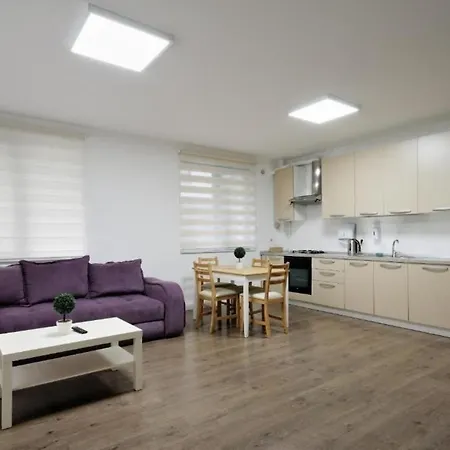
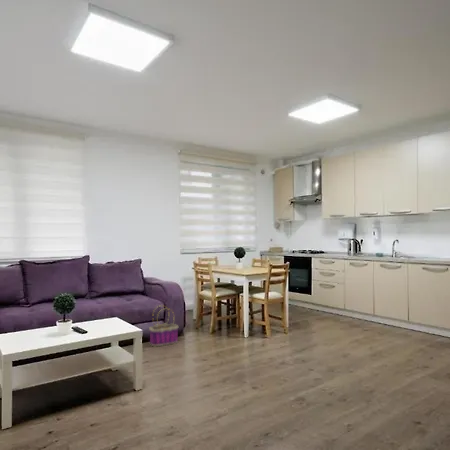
+ basket (163, 324)
